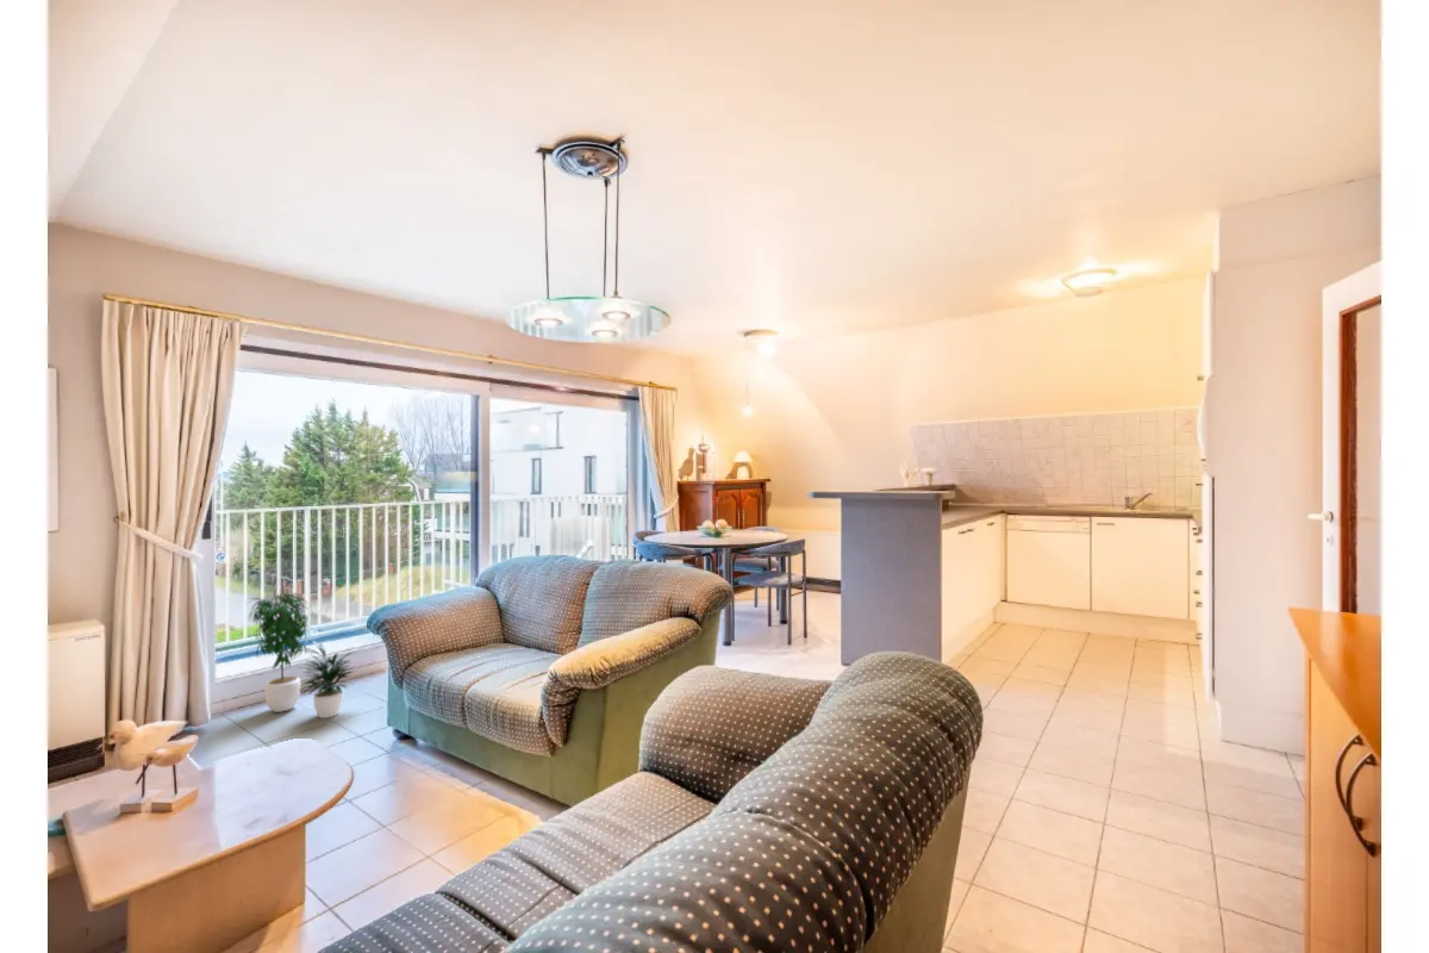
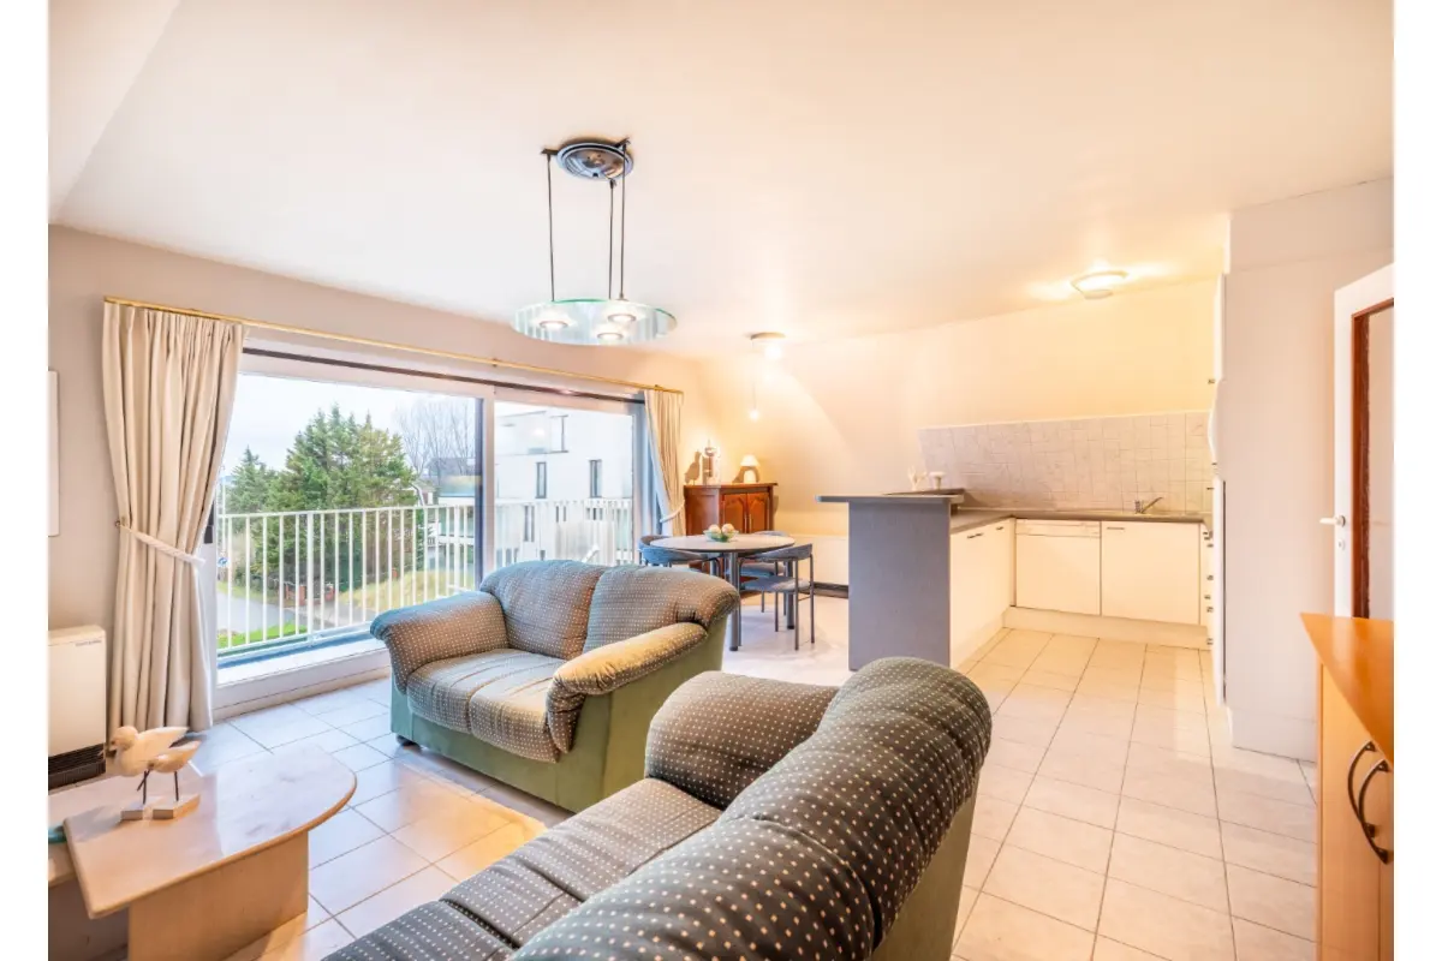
- potted plant (301, 648)
